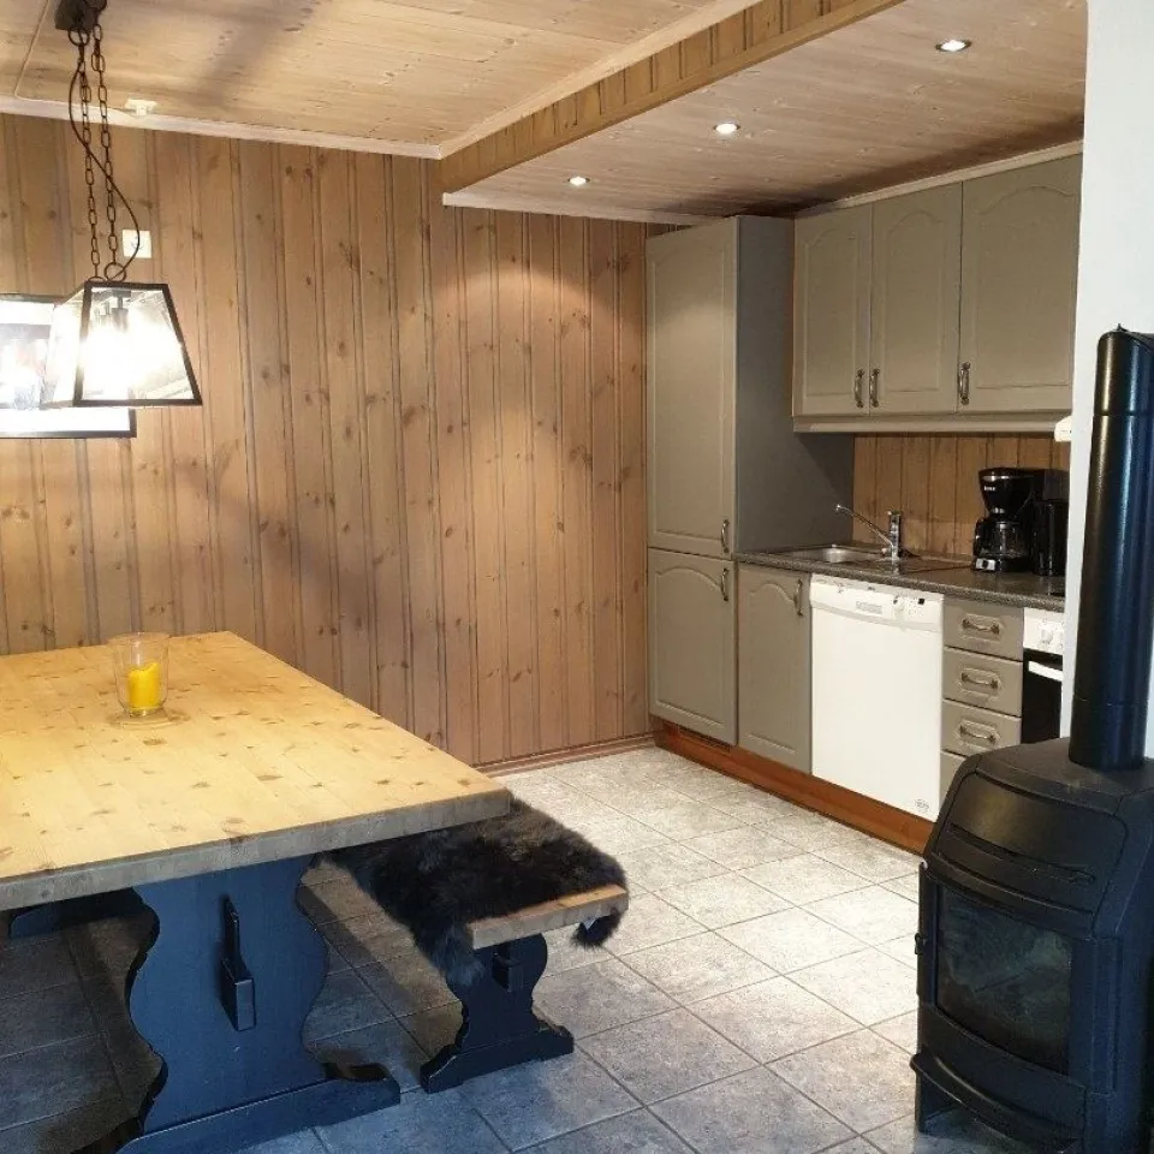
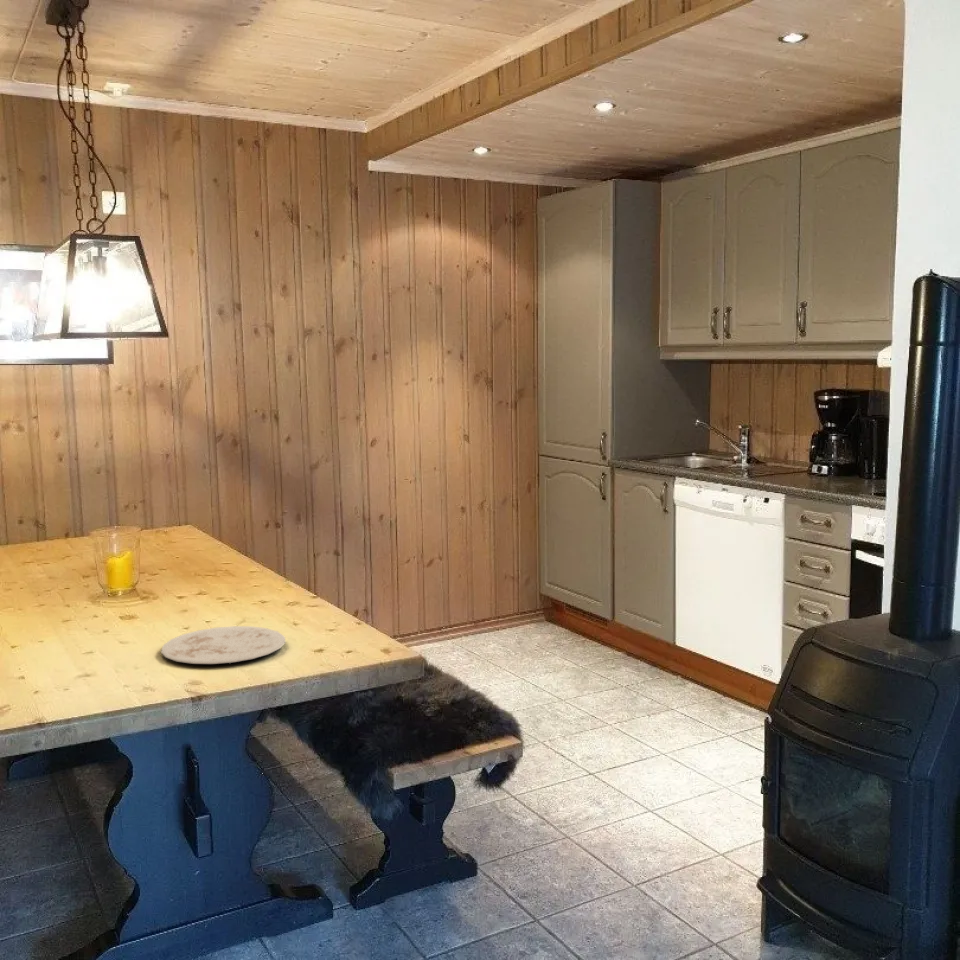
+ plate (224, 645)
